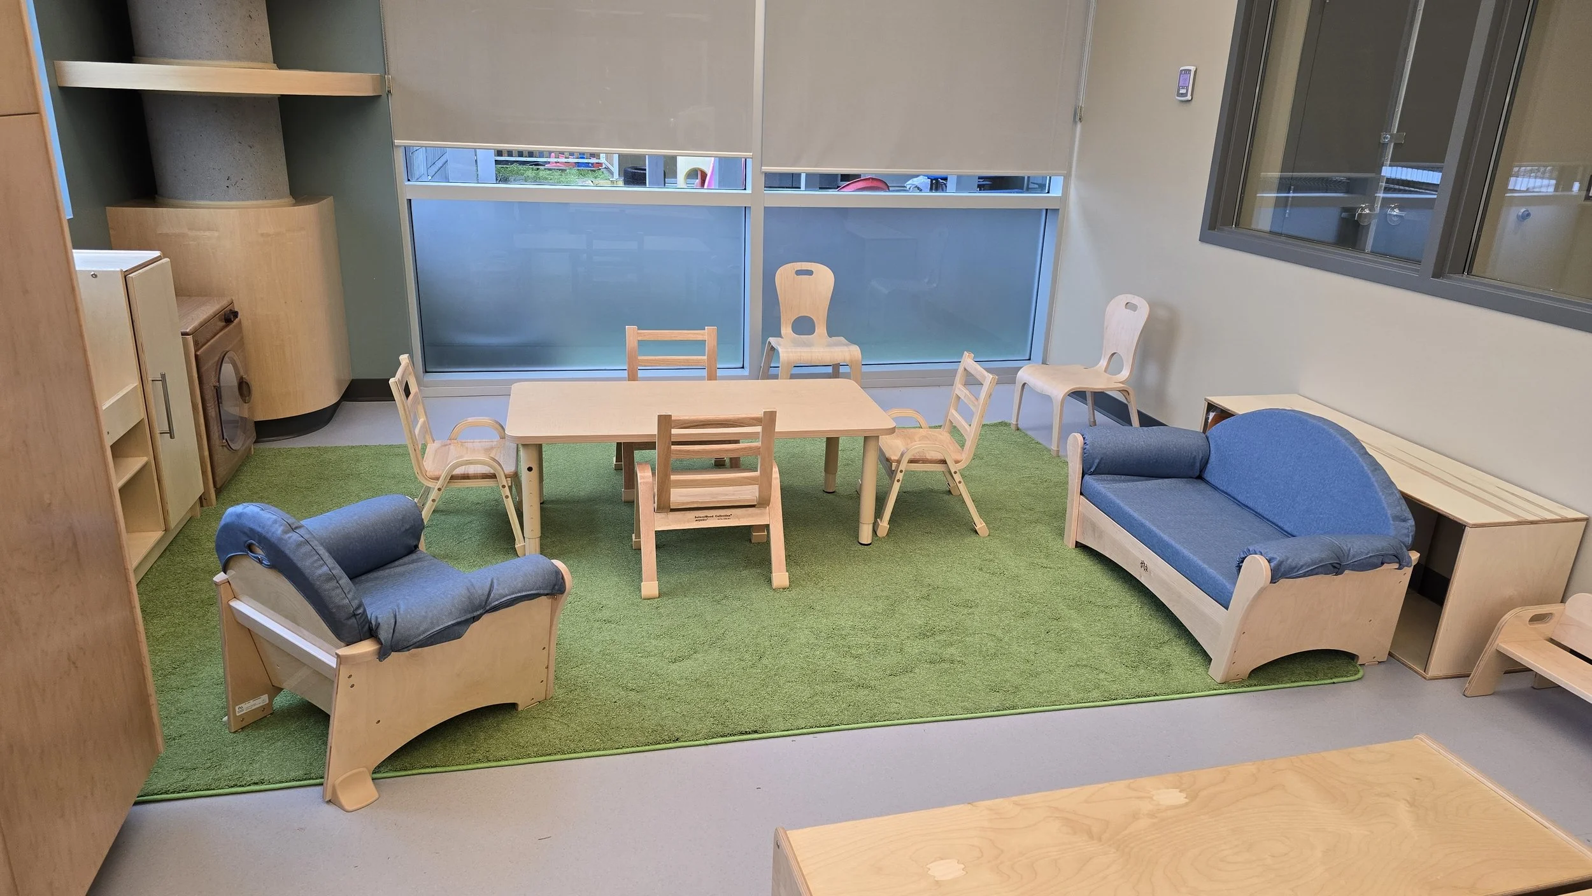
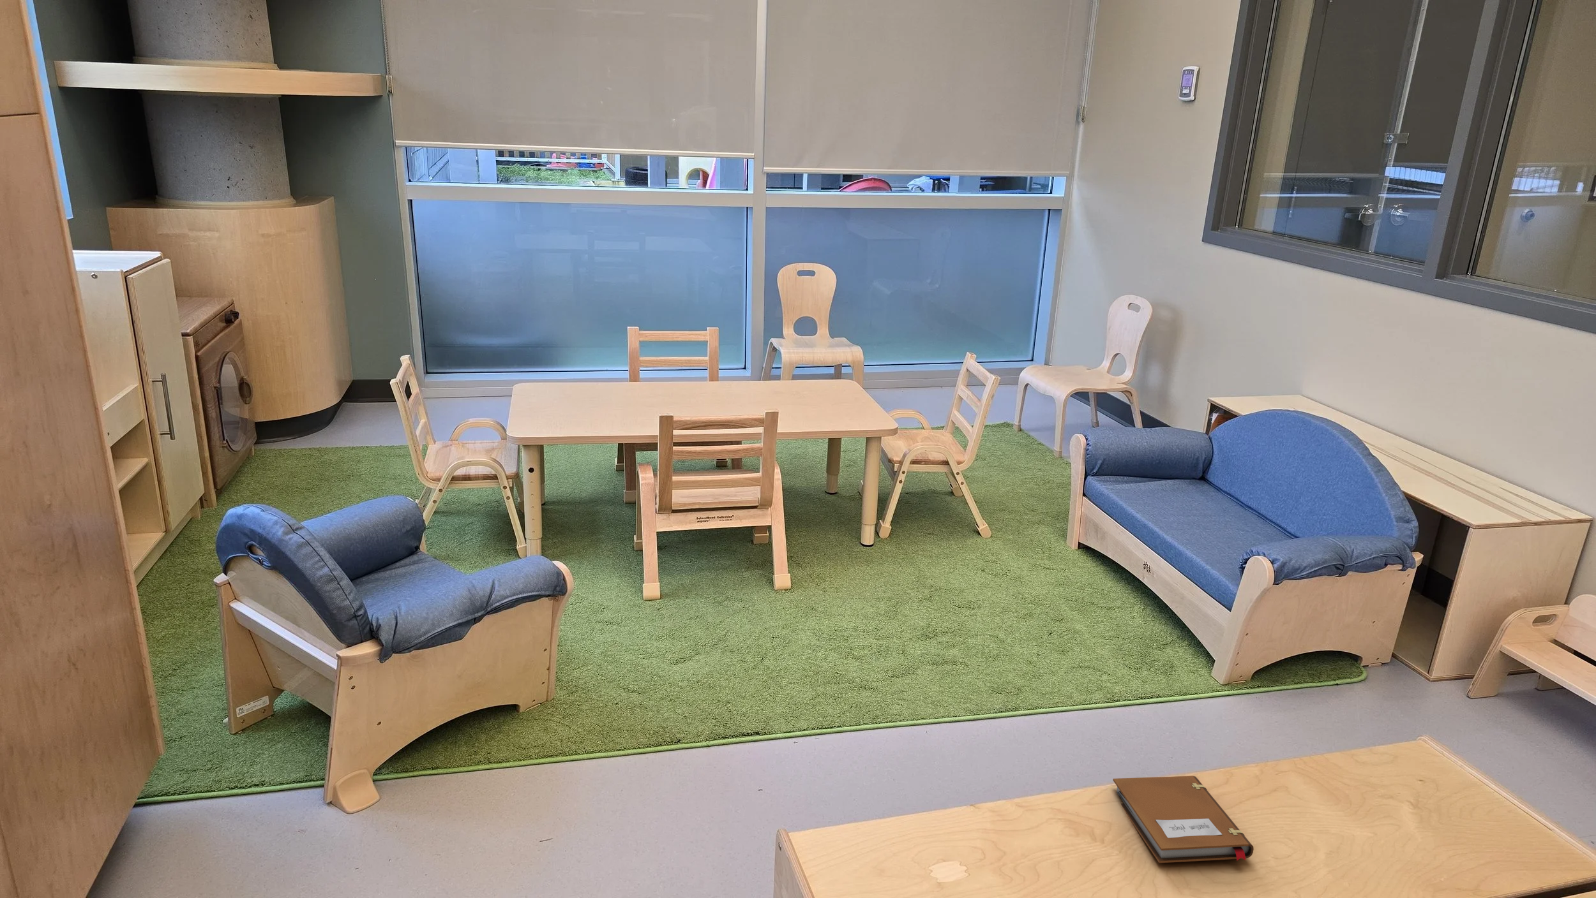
+ notebook (1181, 818)
